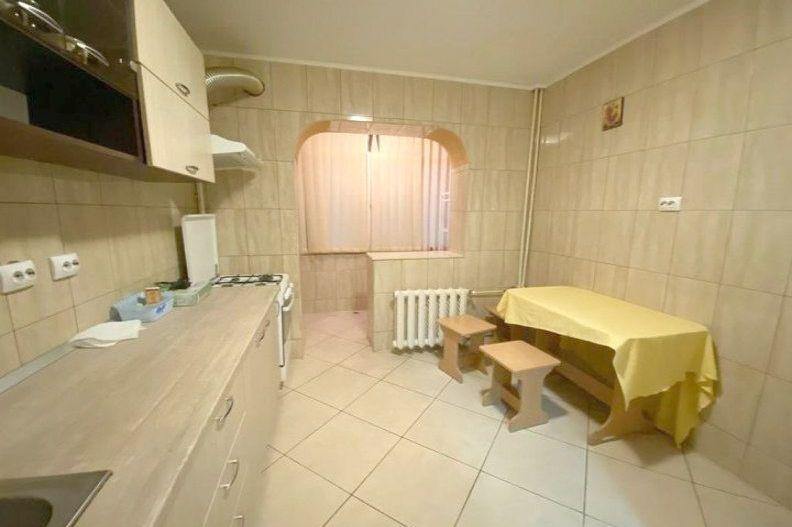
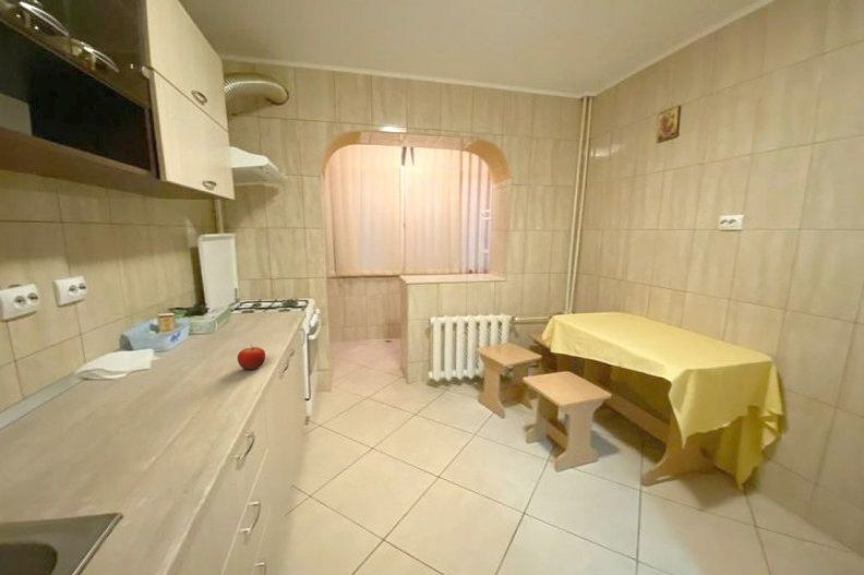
+ fruit (251, 356)
